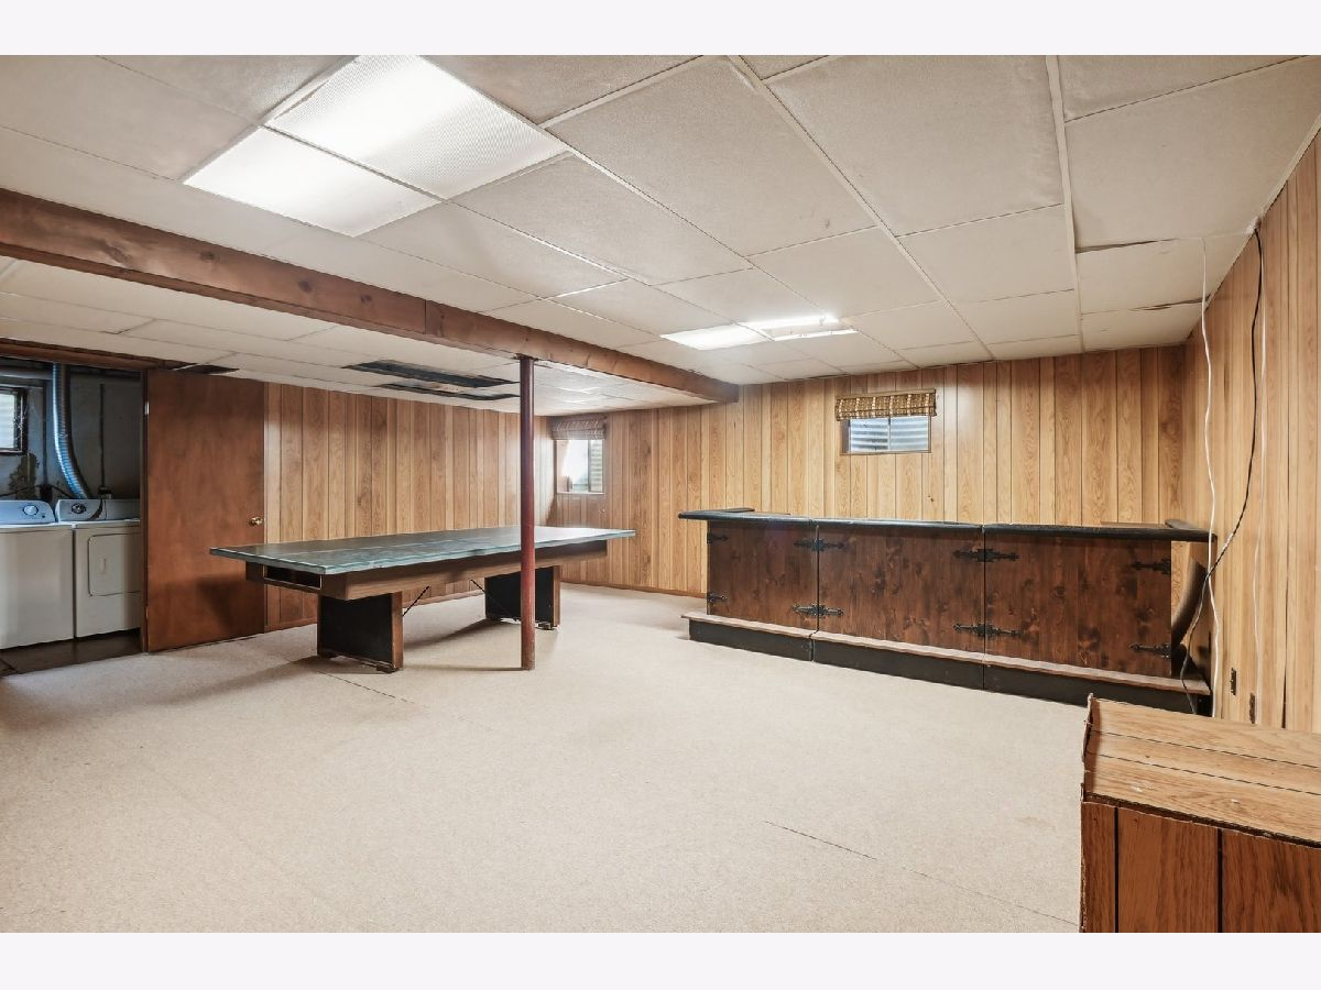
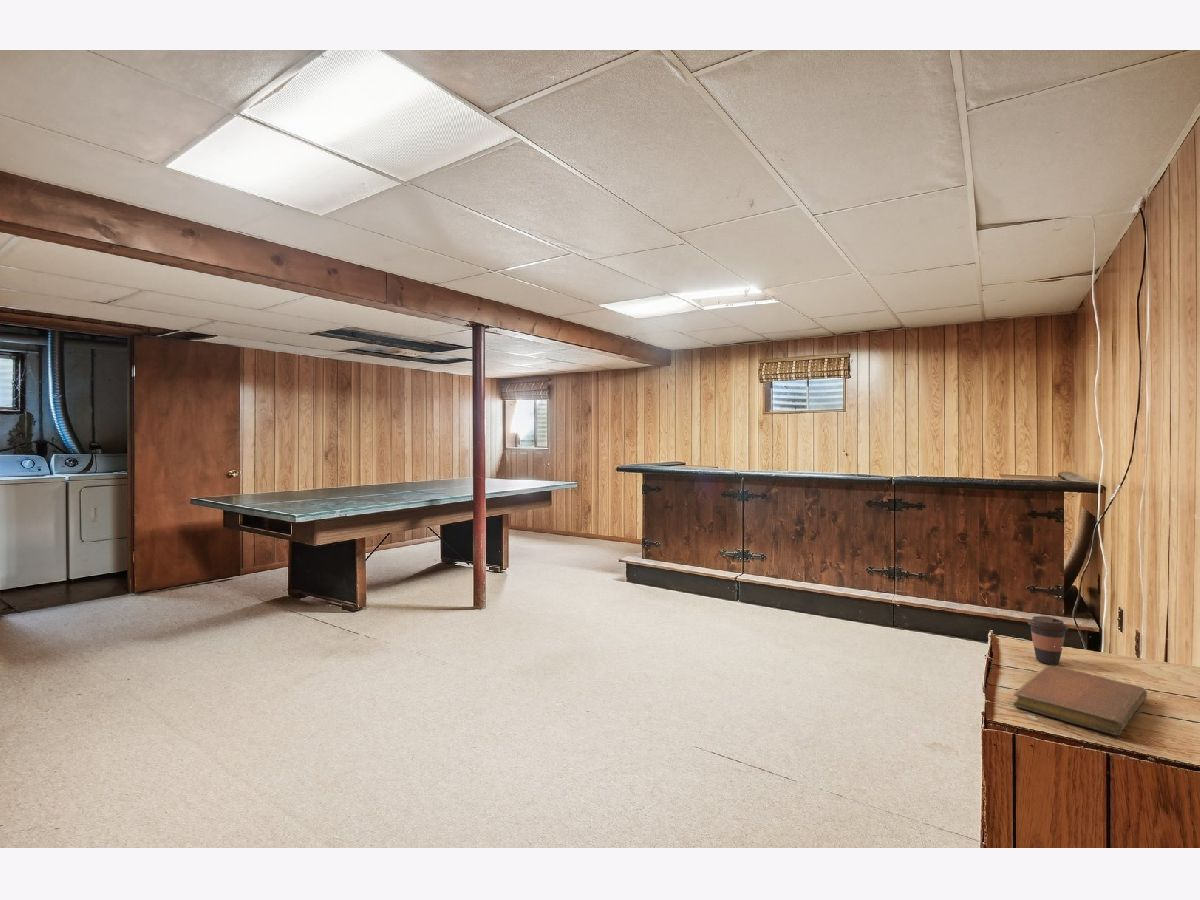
+ notebook (1080, 696)
+ coffee cup (1047, 640)
